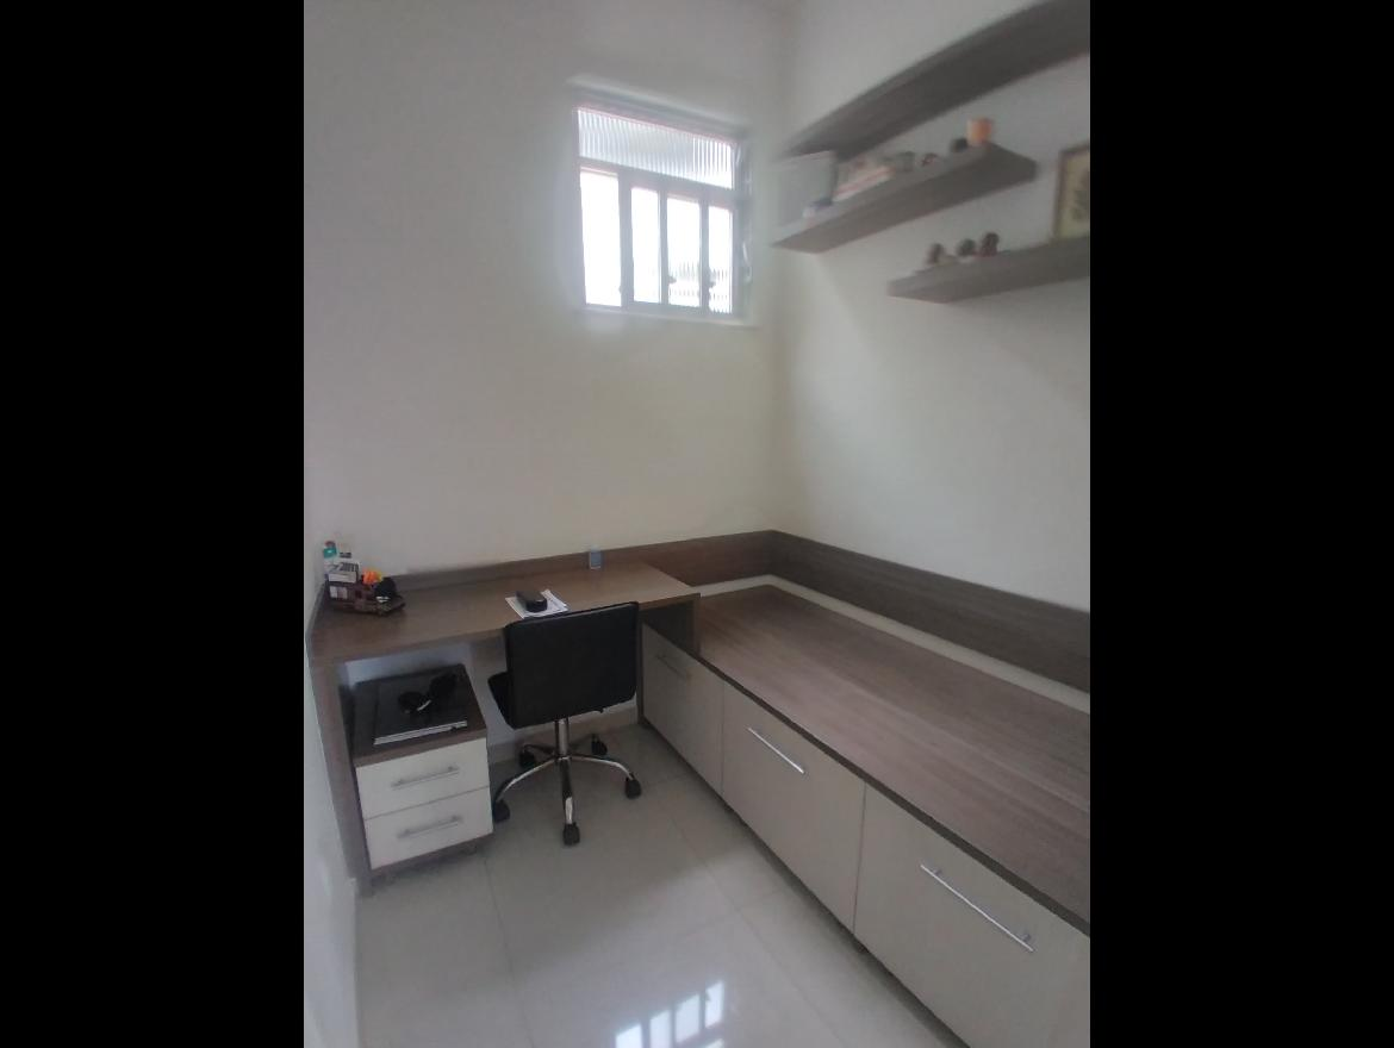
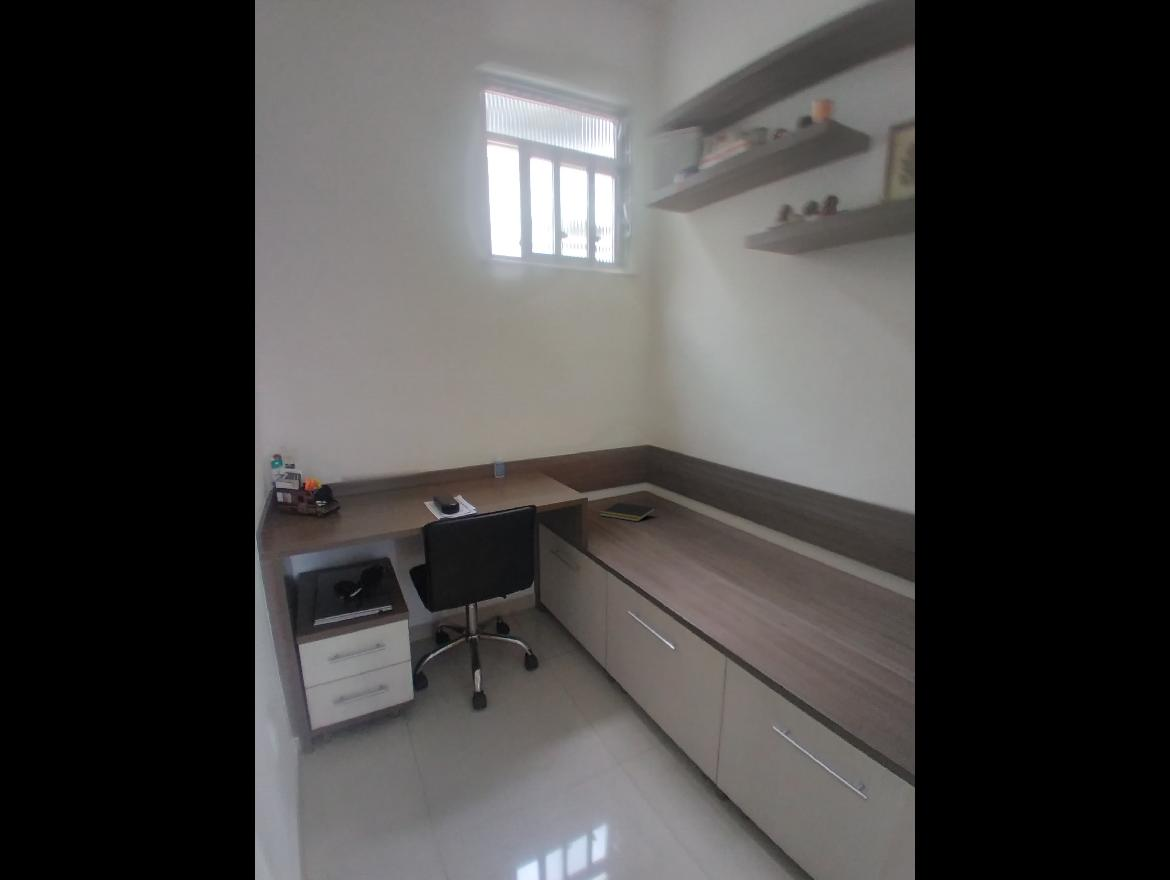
+ notepad (627, 511)
